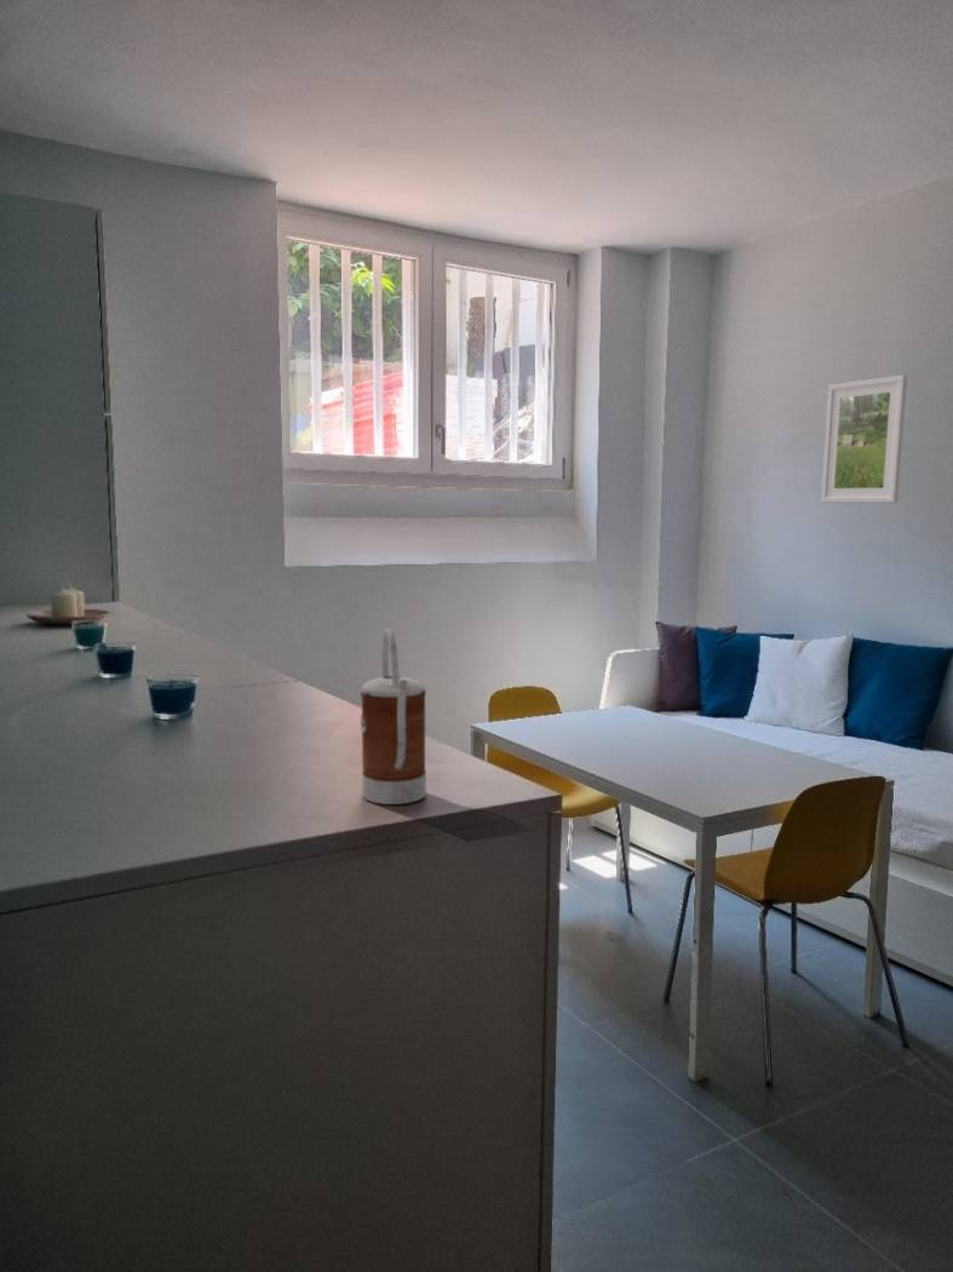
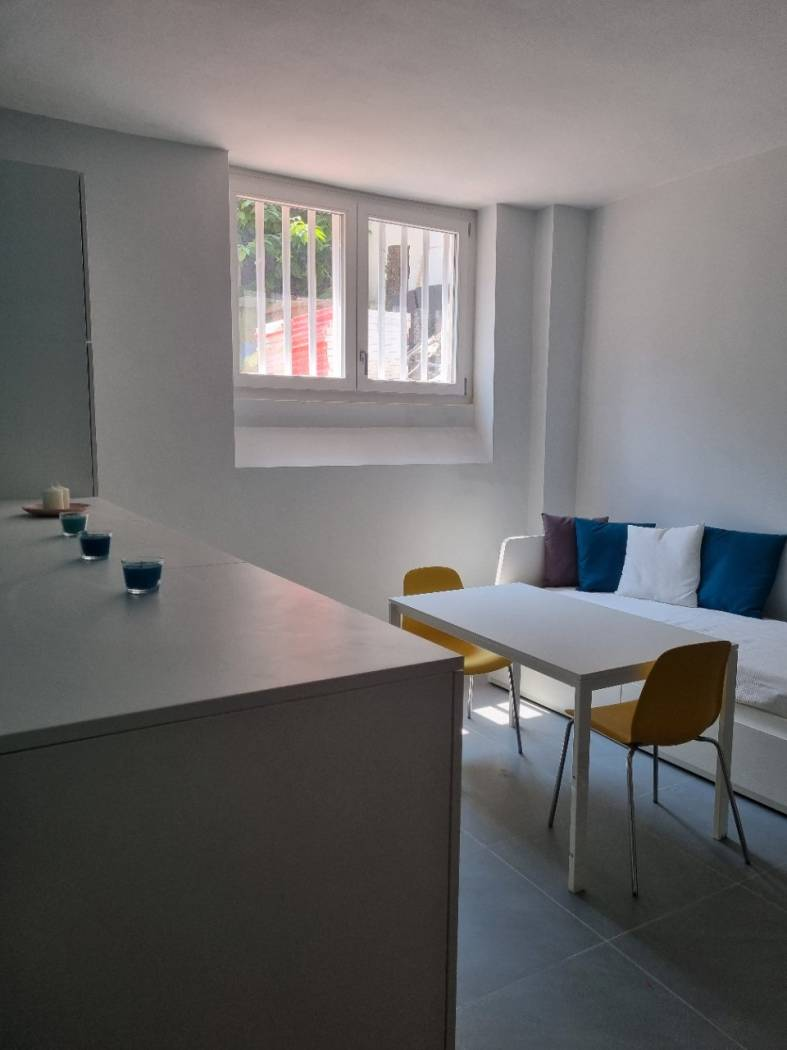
- kettle (394, 714)
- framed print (861, 441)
